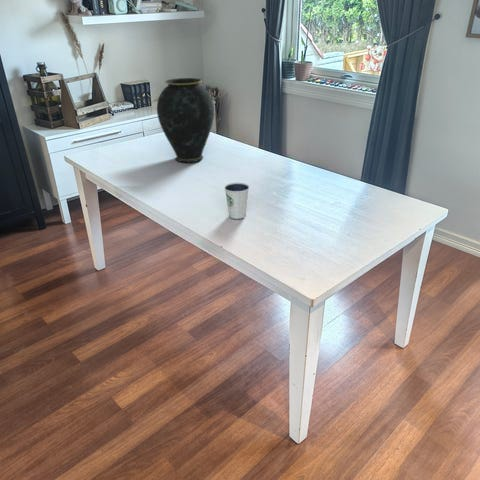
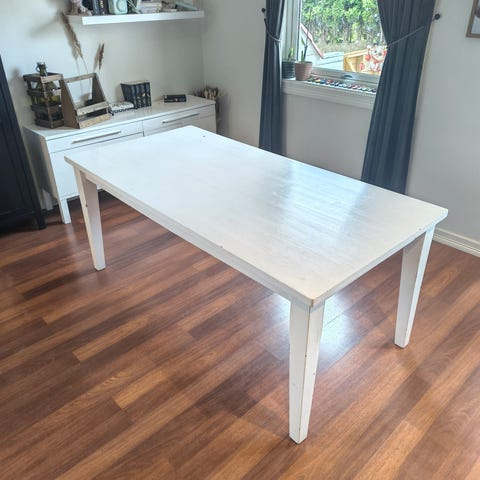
- vase (186, 121)
- dixie cup (237, 201)
